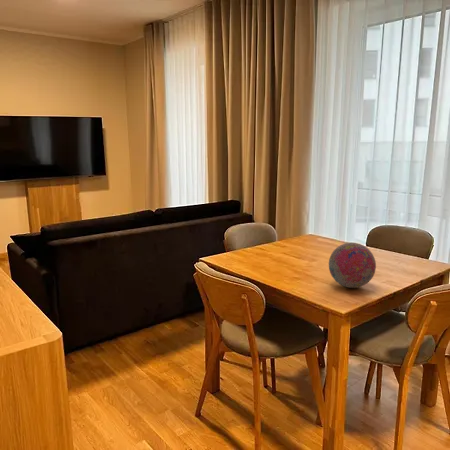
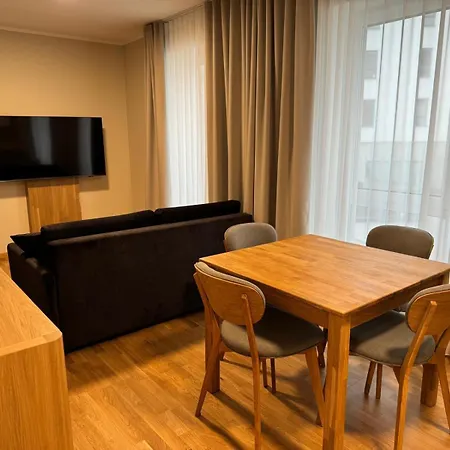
- decorative ball (351, 265)
